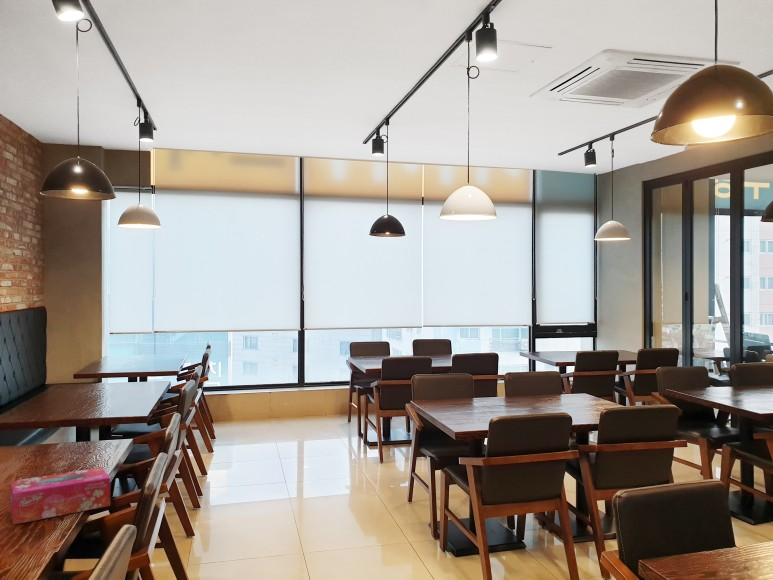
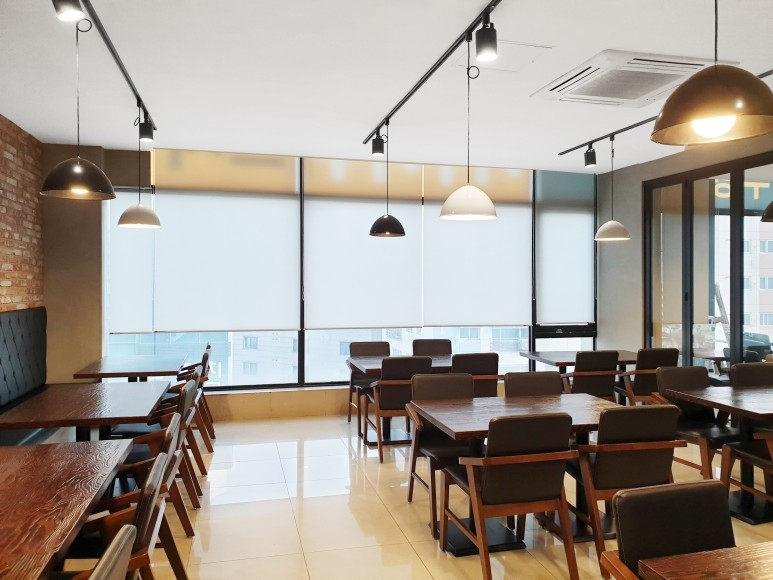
- tissue box (60, 493)
